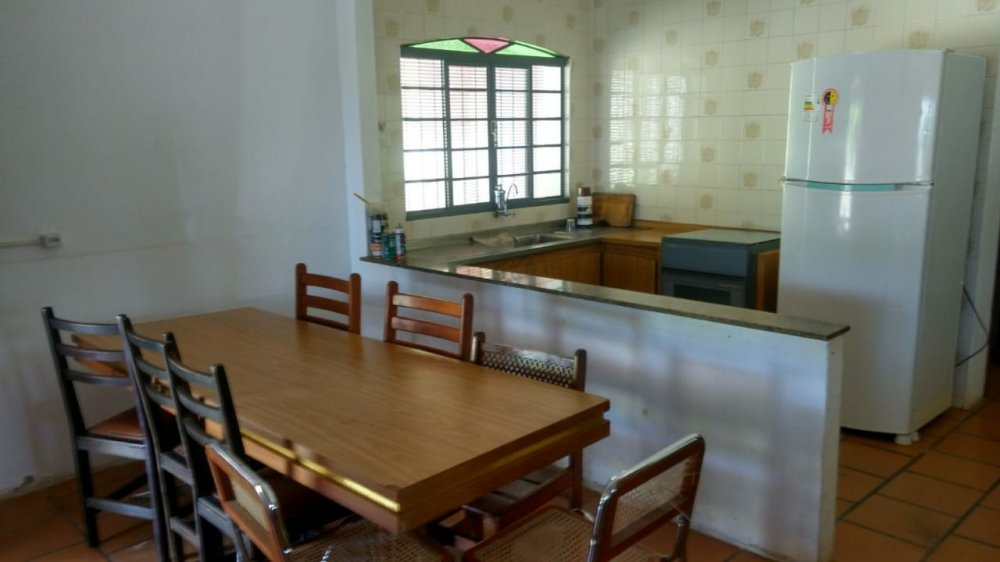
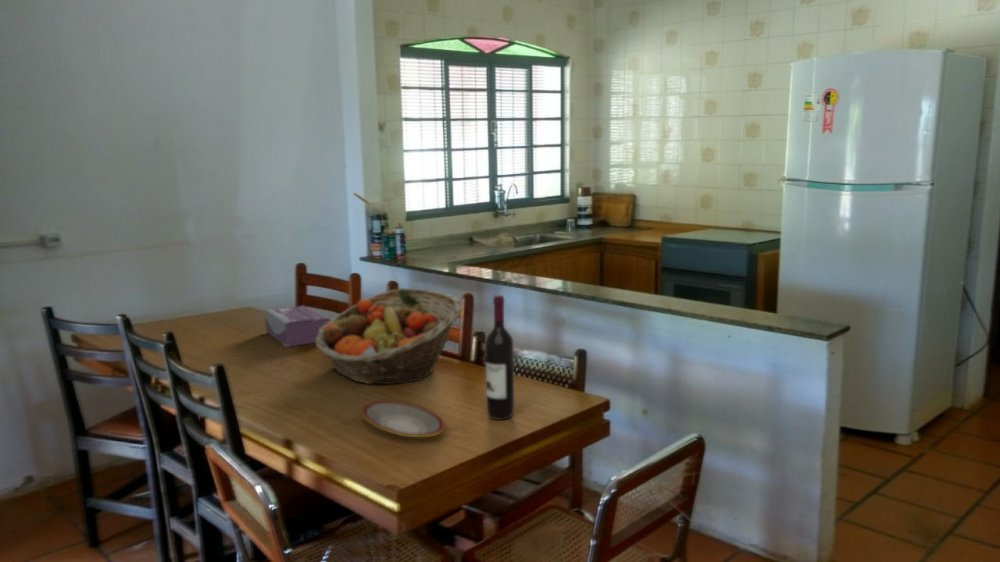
+ fruit basket (389, 333)
+ tissue box (296, 324)
+ wine bottle (499, 356)
+ plate (402, 422)
